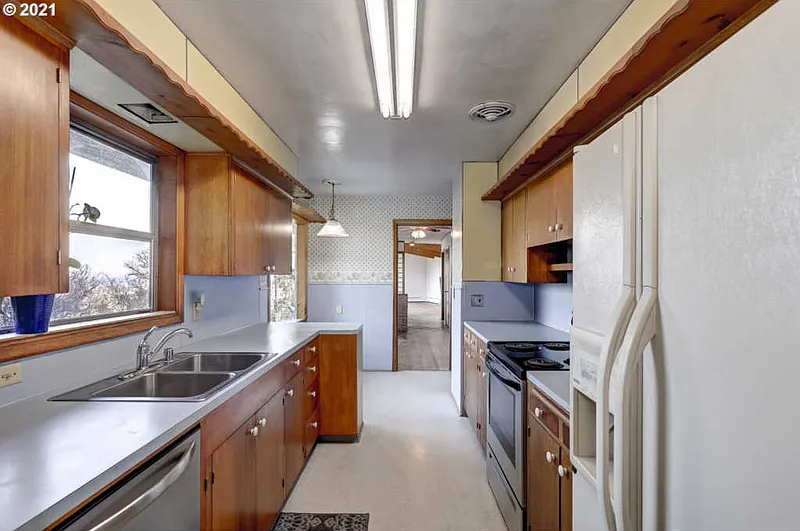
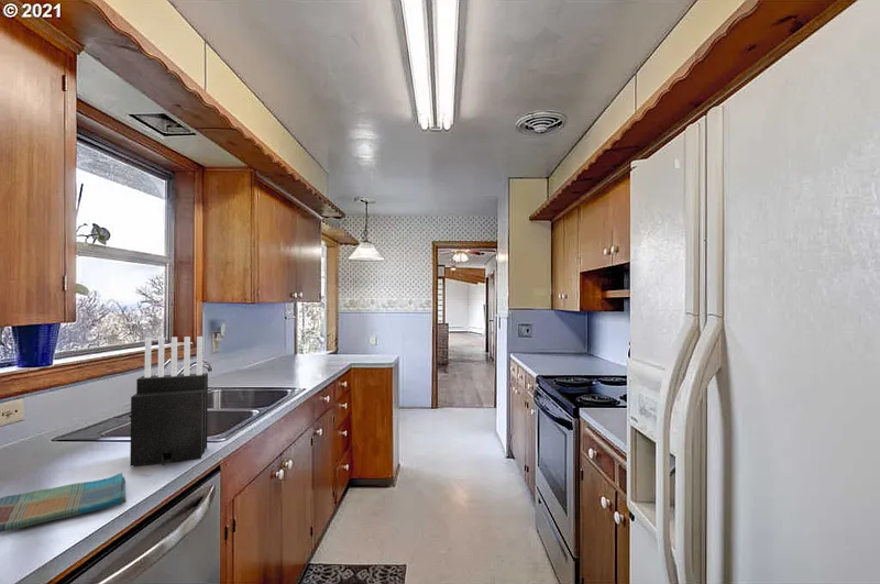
+ knife block (170, 397)
+ dish towel (63, 499)
